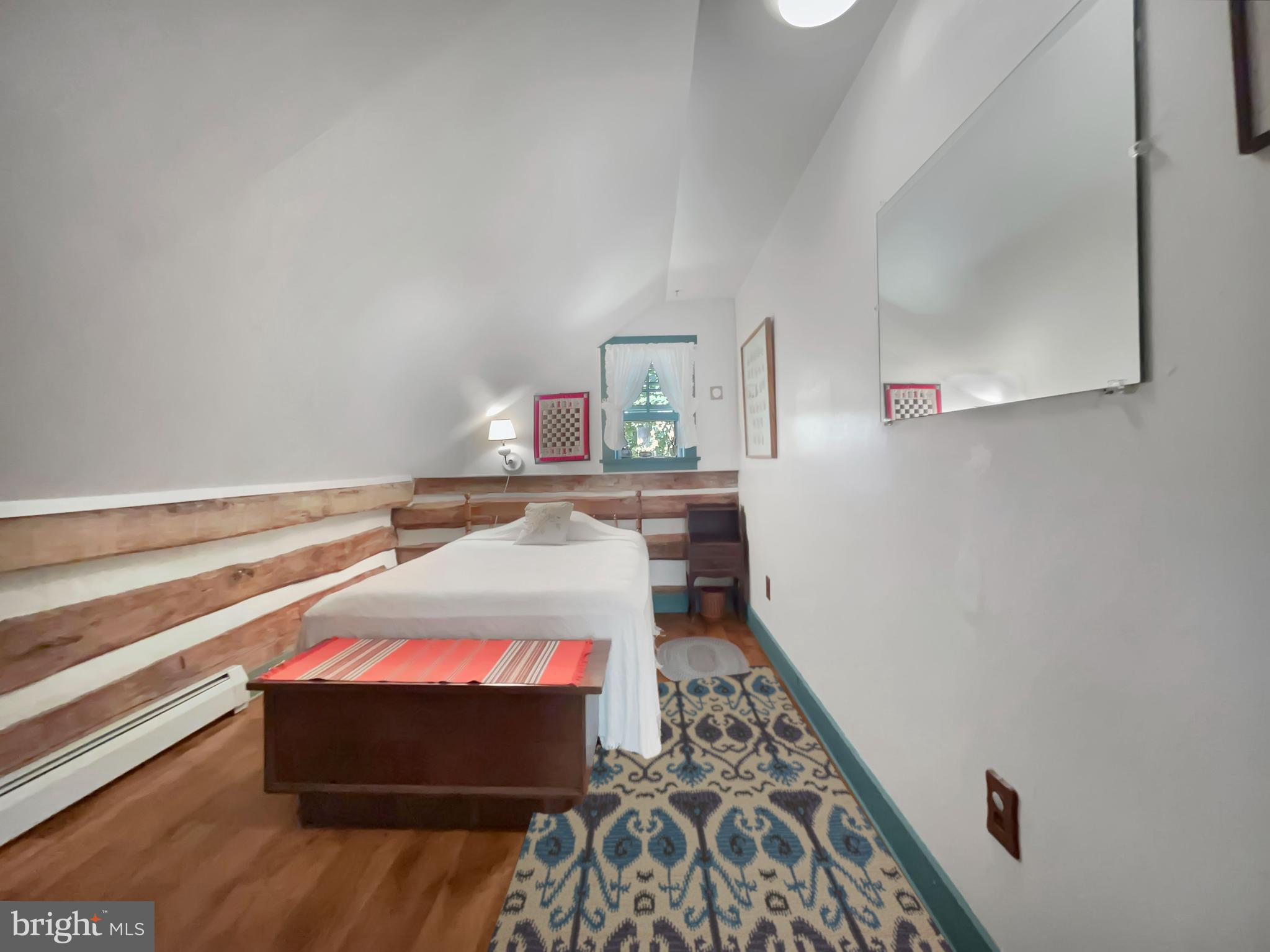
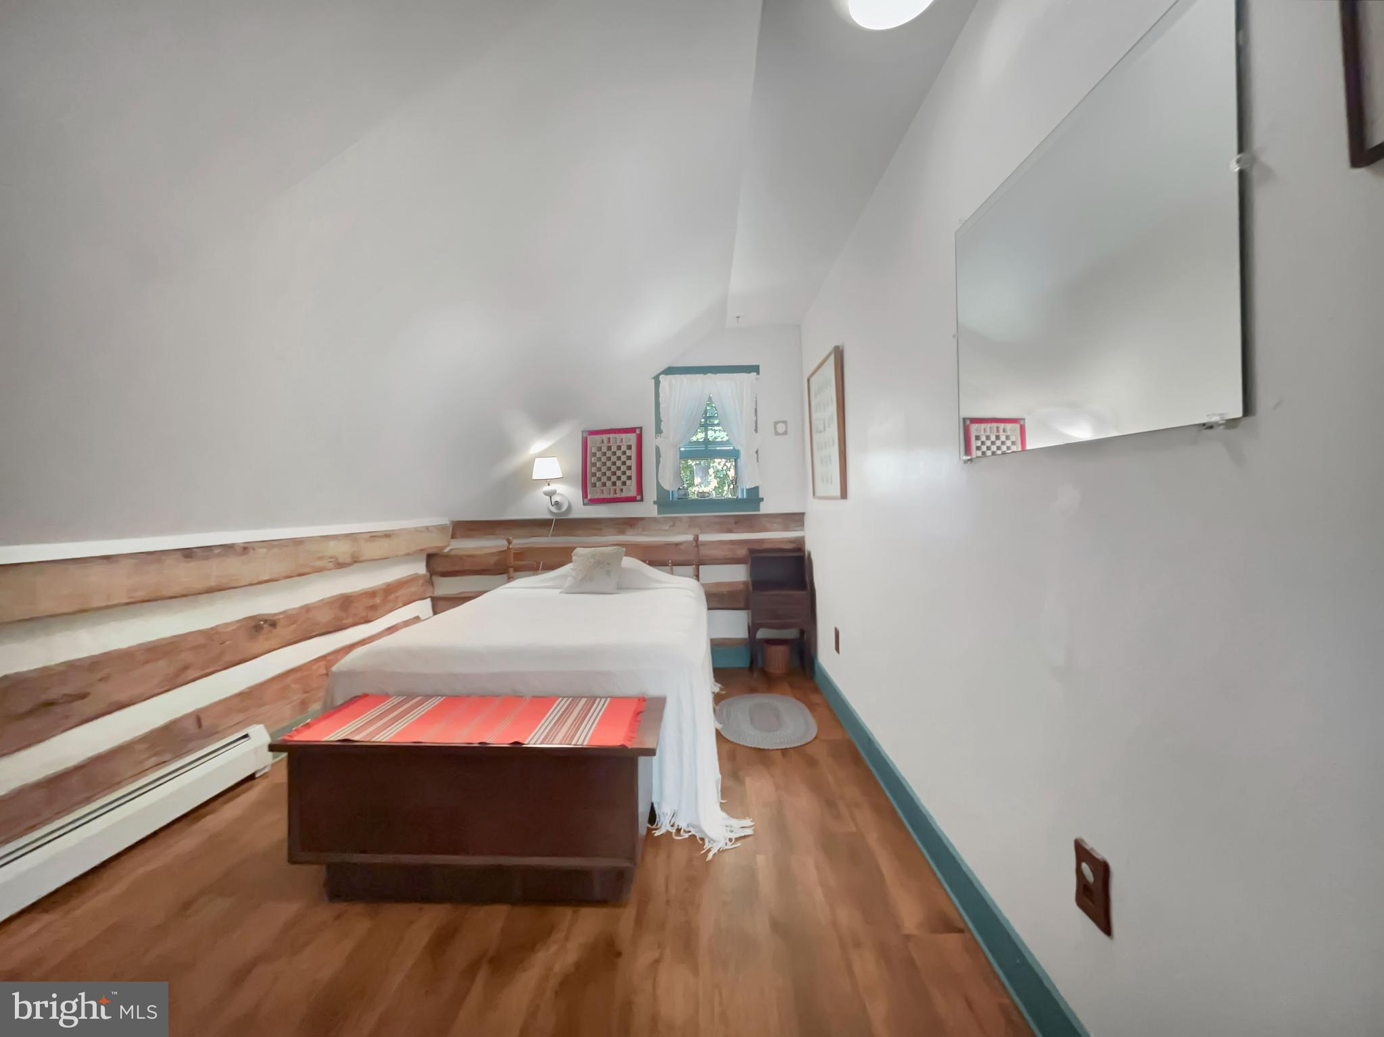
- rug (687, 755)
